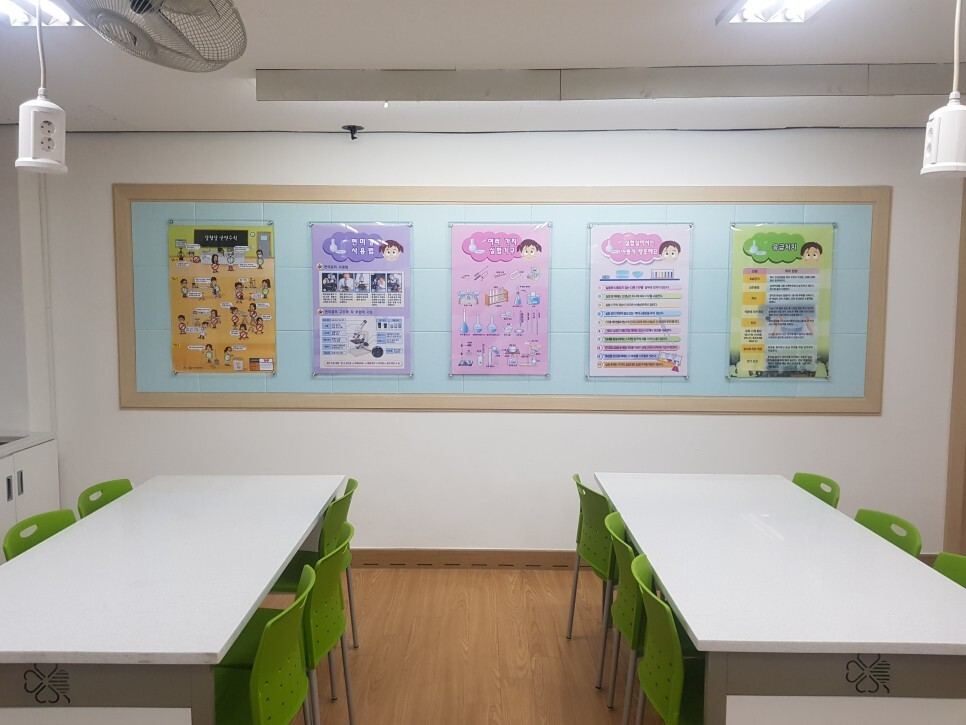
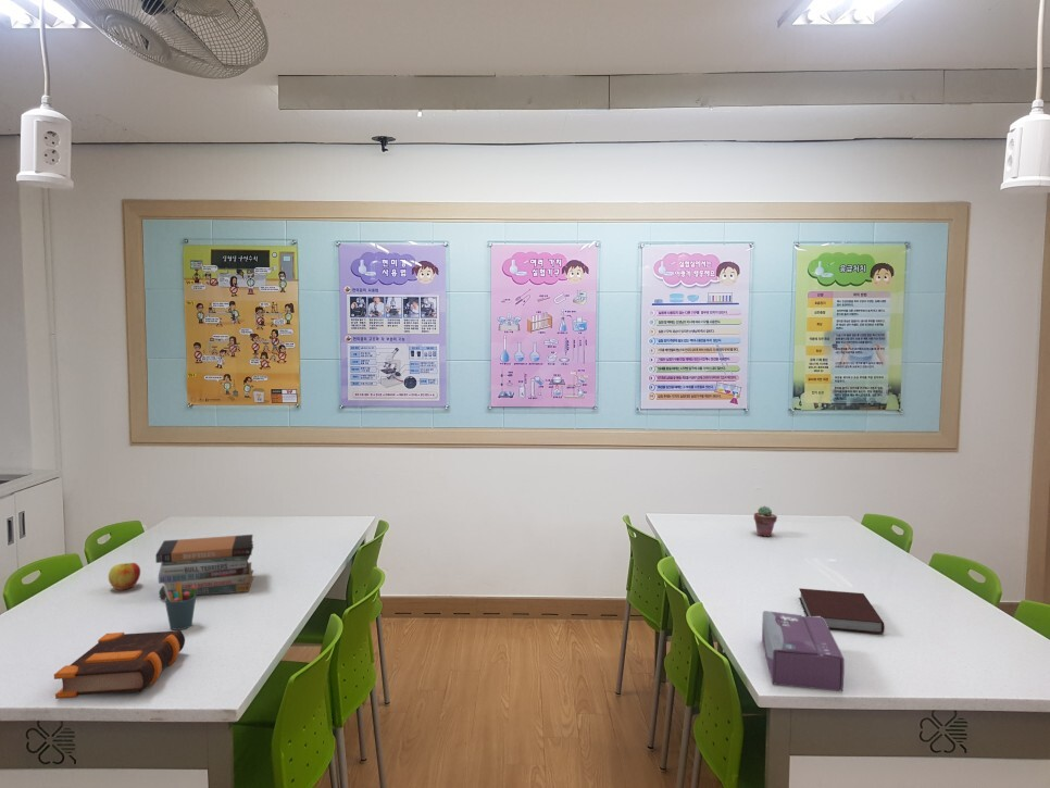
+ book stack (207, 565)
+ pen holder (180, 603)
+ potted succulent (764, 520)
+ tissue box (799, 648)
+ apple (124, 575)
+ notebook (838, 609)
+ bible (128, 658)
